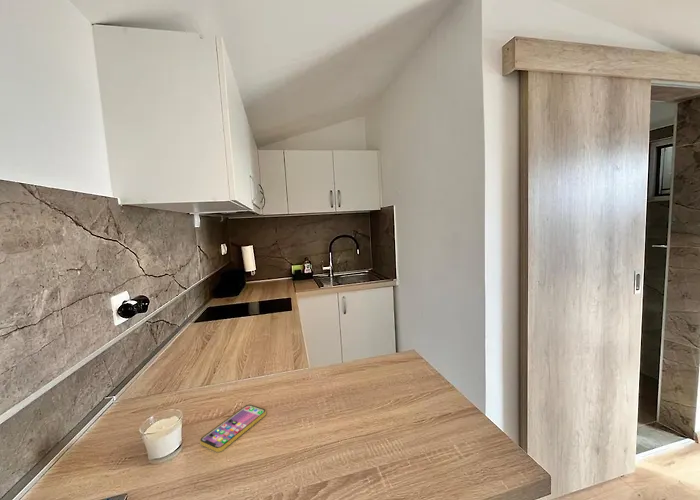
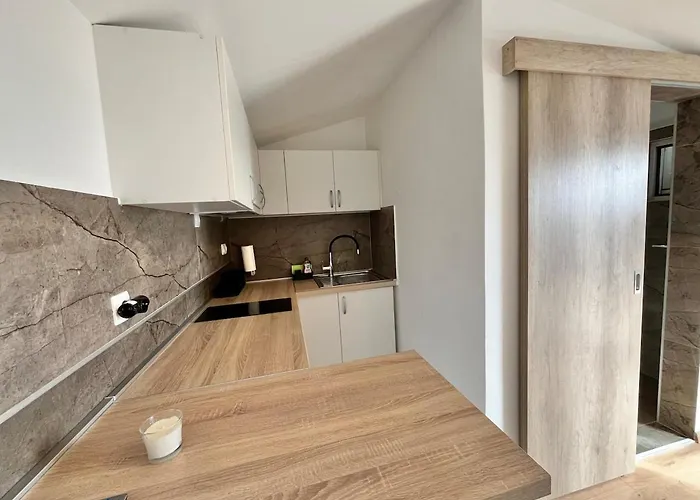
- smartphone (235, 425)
